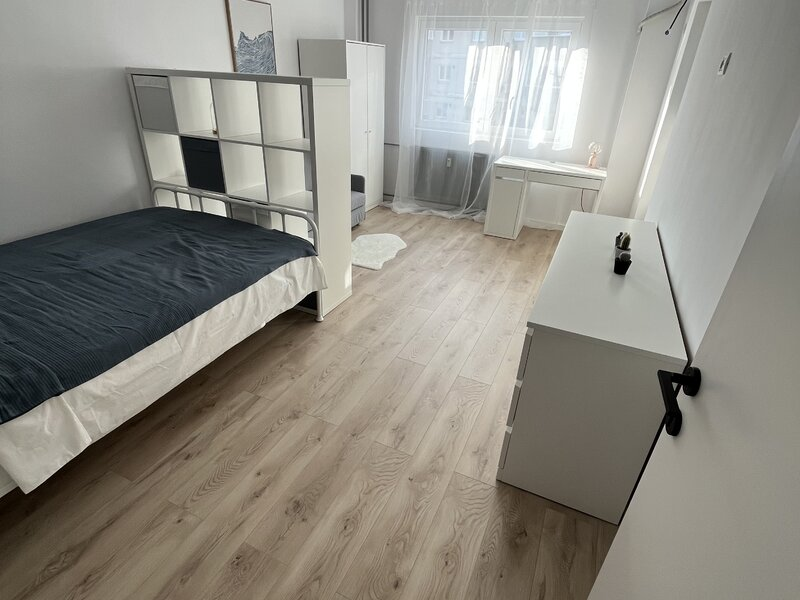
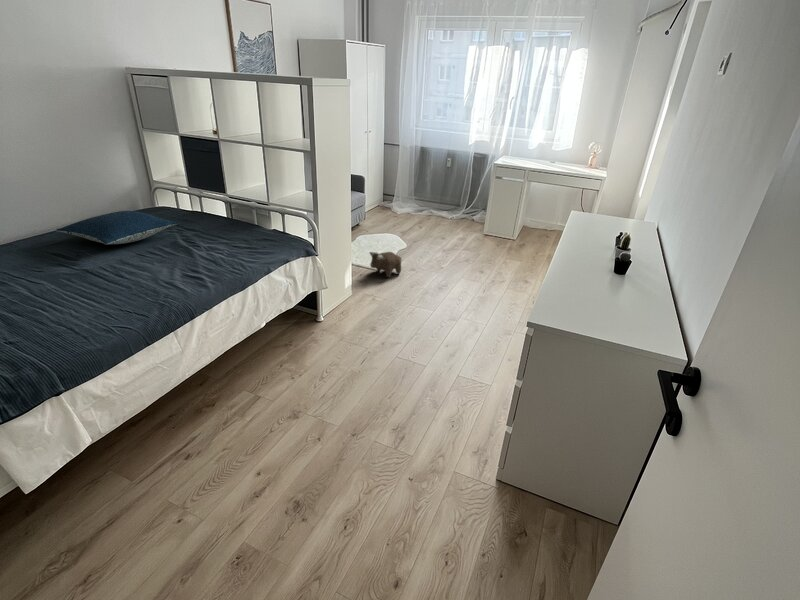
+ pillow (119, 226)
+ plush toy (385, 262)
